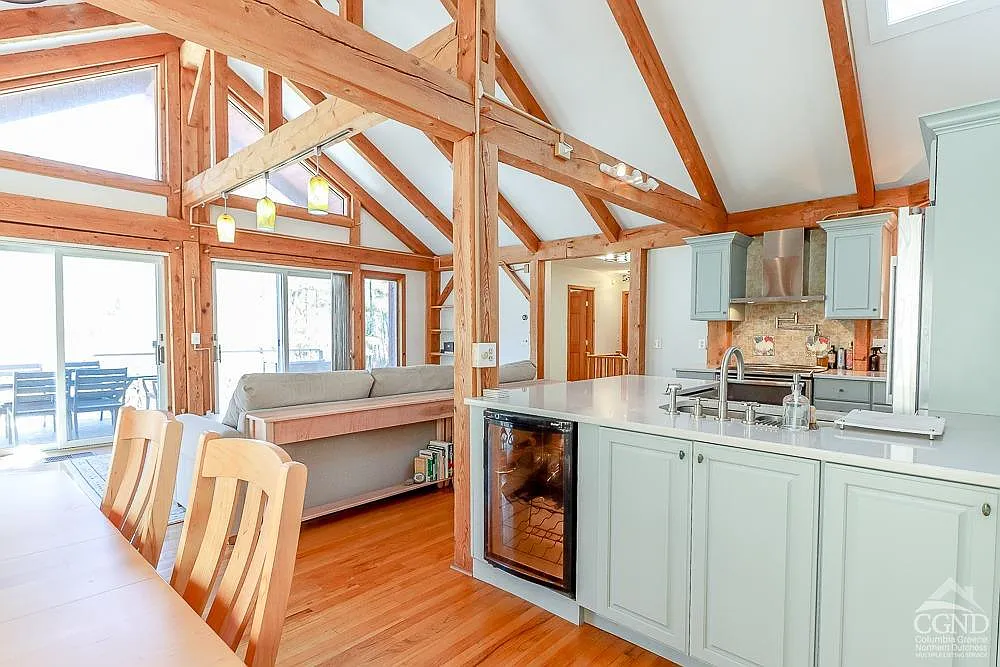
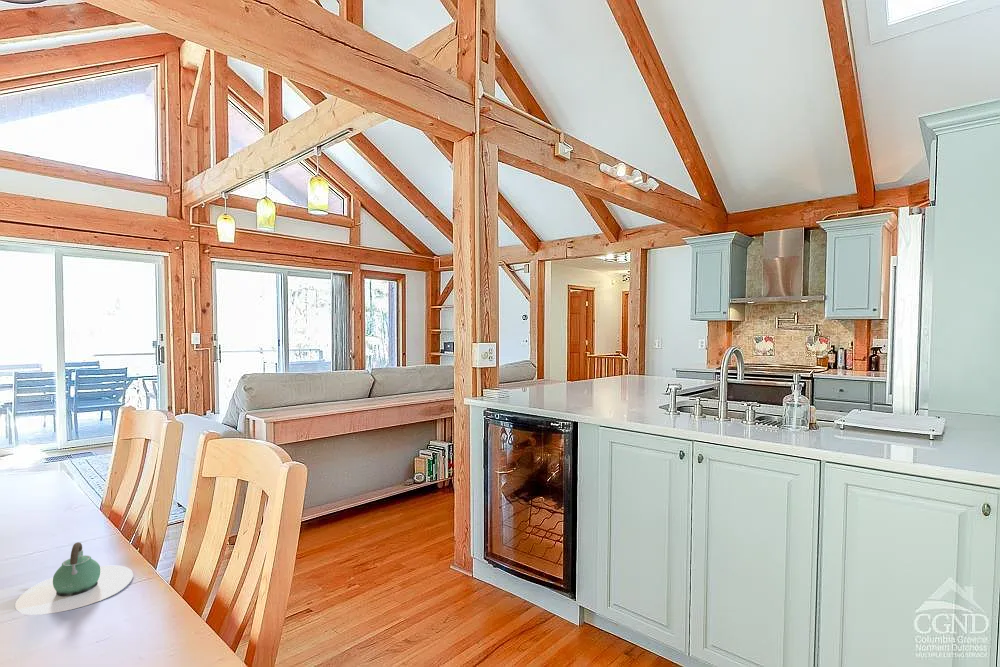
+ teapot (76, 565)
